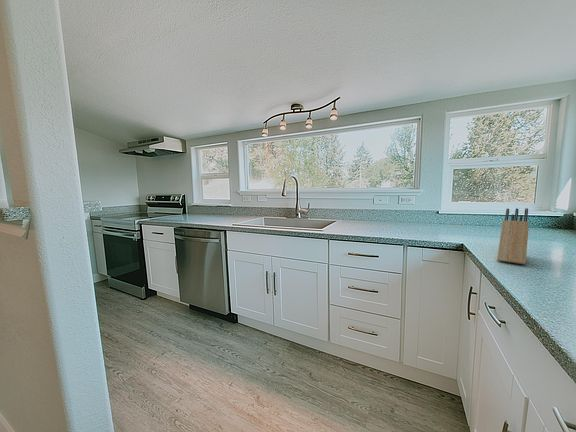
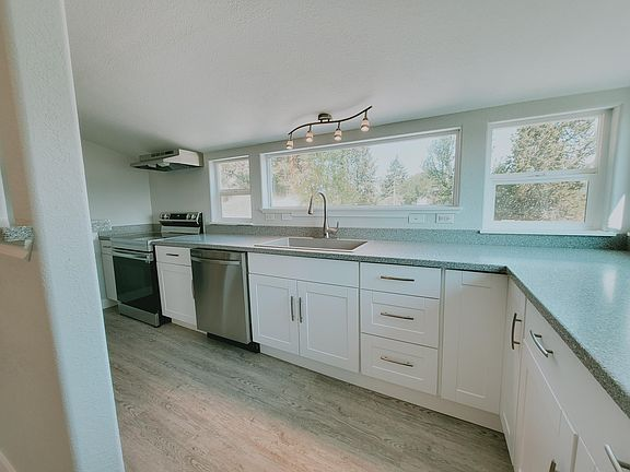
- knife block (514, 233)
